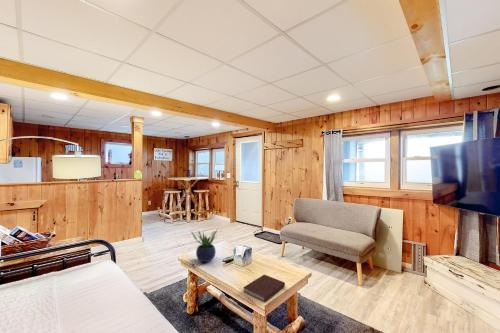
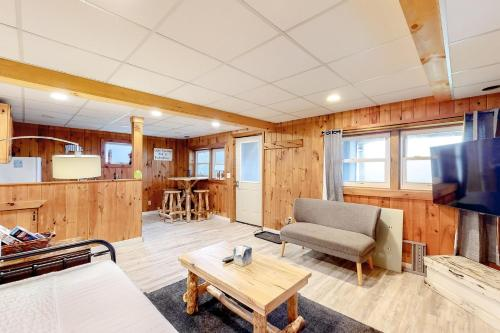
- potted plant (204, 244)
- notebook (264, 287)
